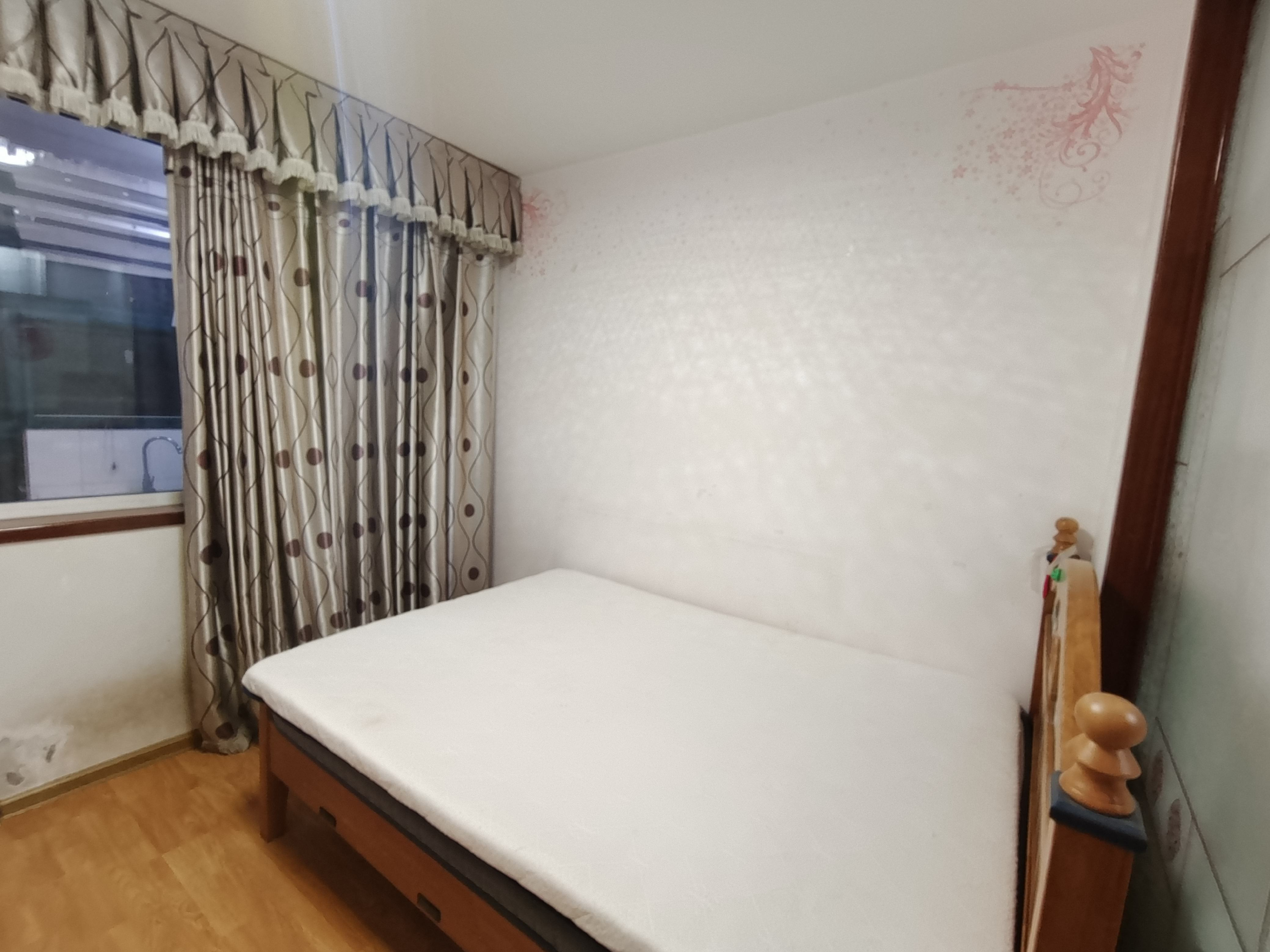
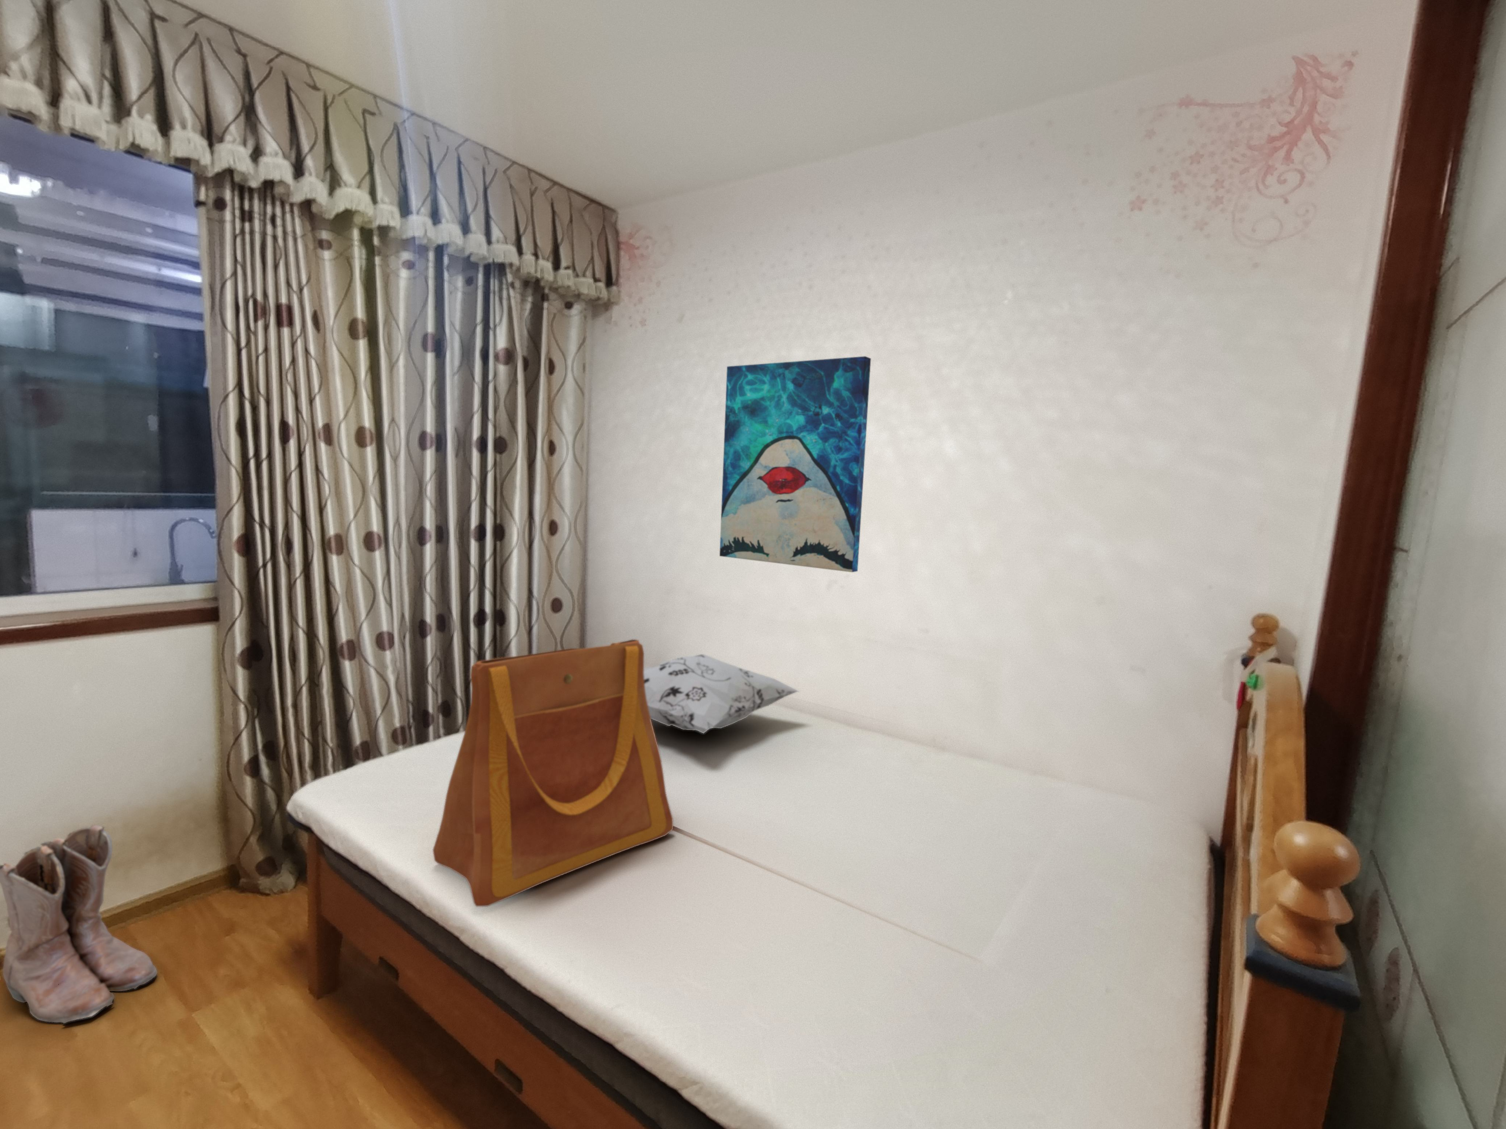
+ wall art (790, 465)
+ boots (78, 914)
+ decorative pillow (696, 691)
+ tote bag (561, 751)
